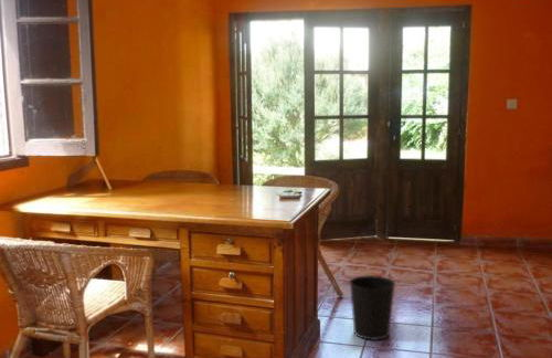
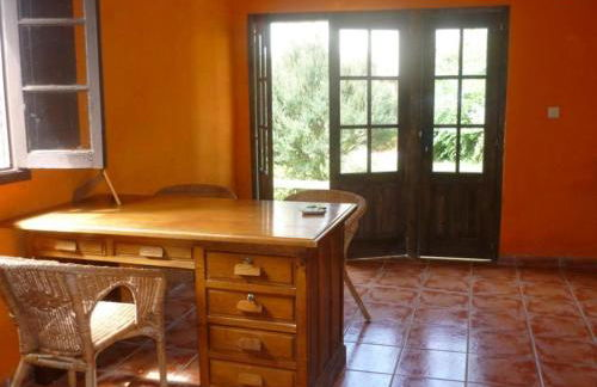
- wastebasket (371, 307)
